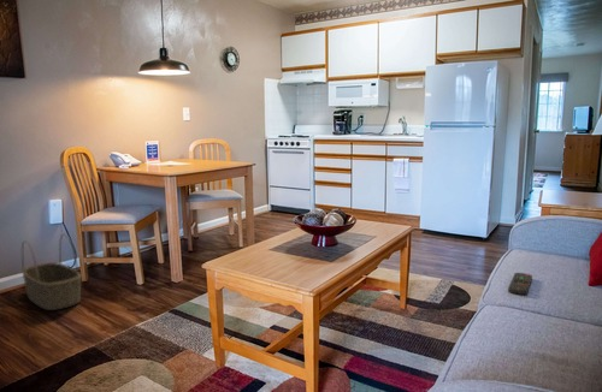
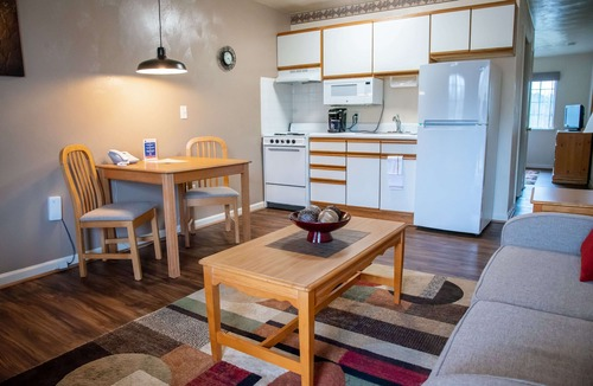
- remote control (520, 283)
- basket (49, 268)
